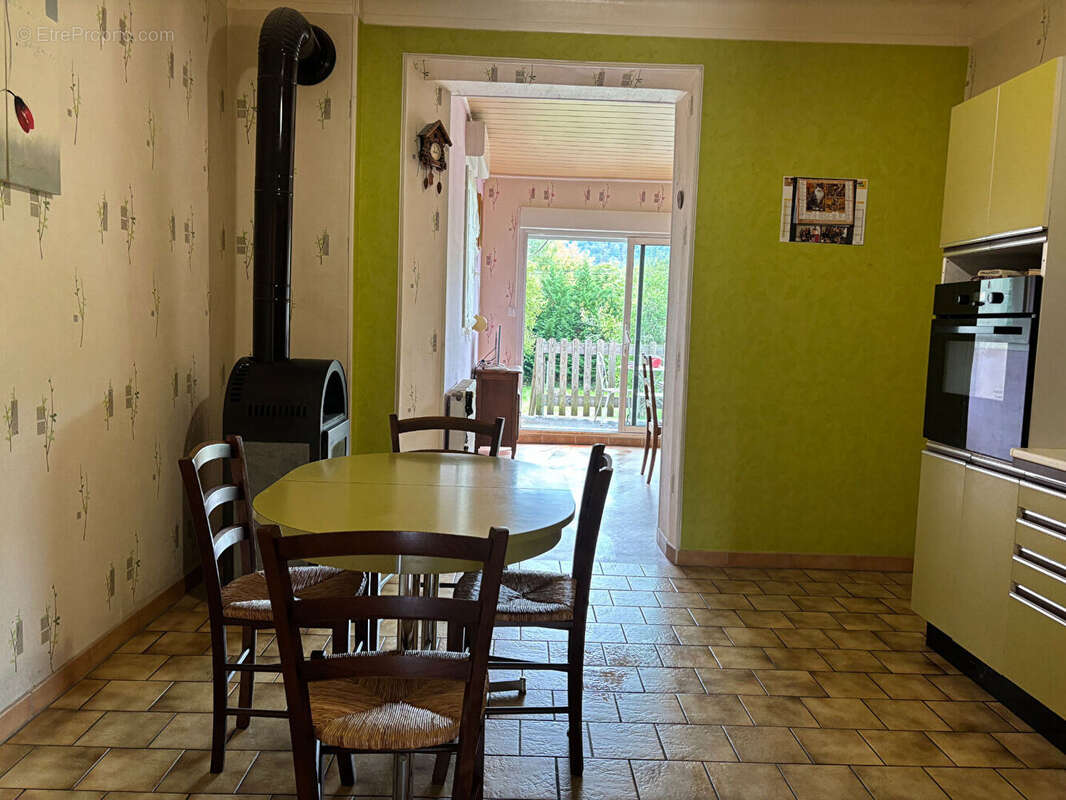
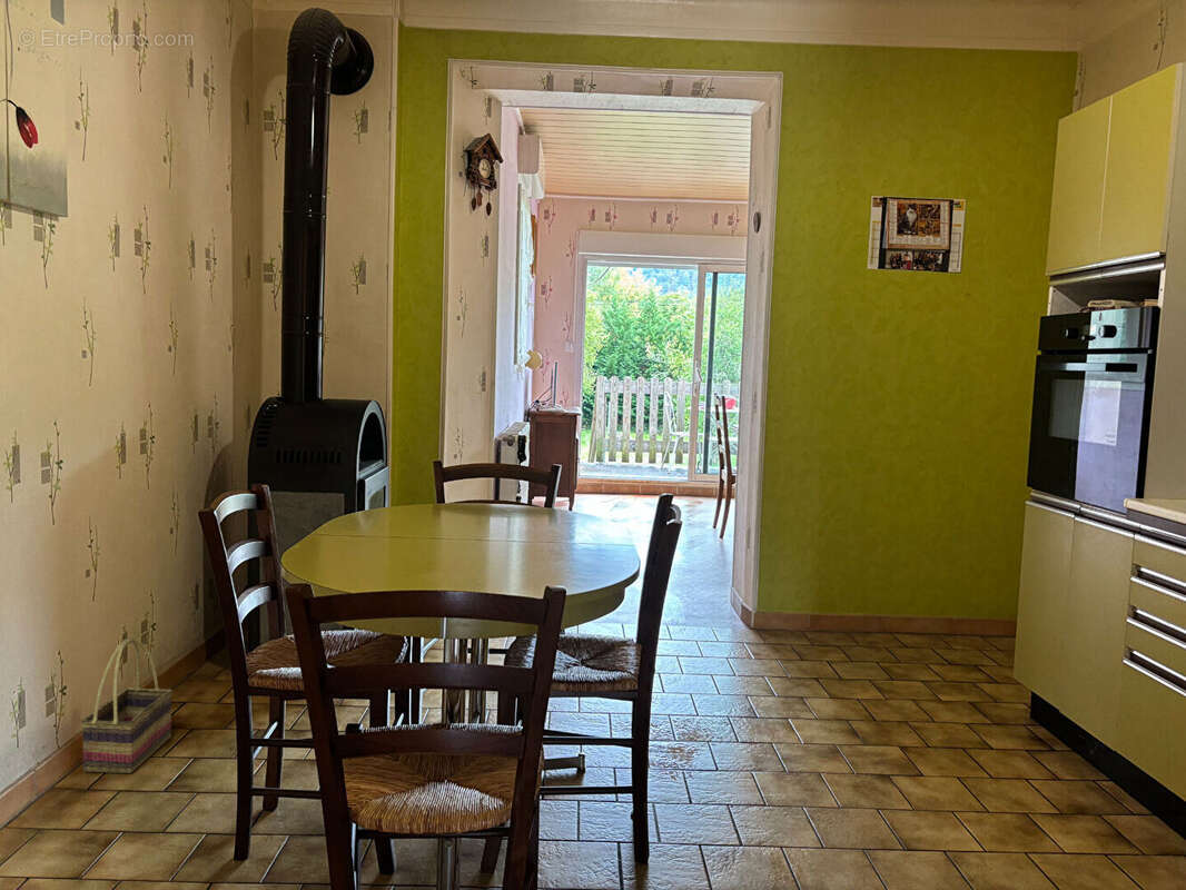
+ basket (128, 696)
